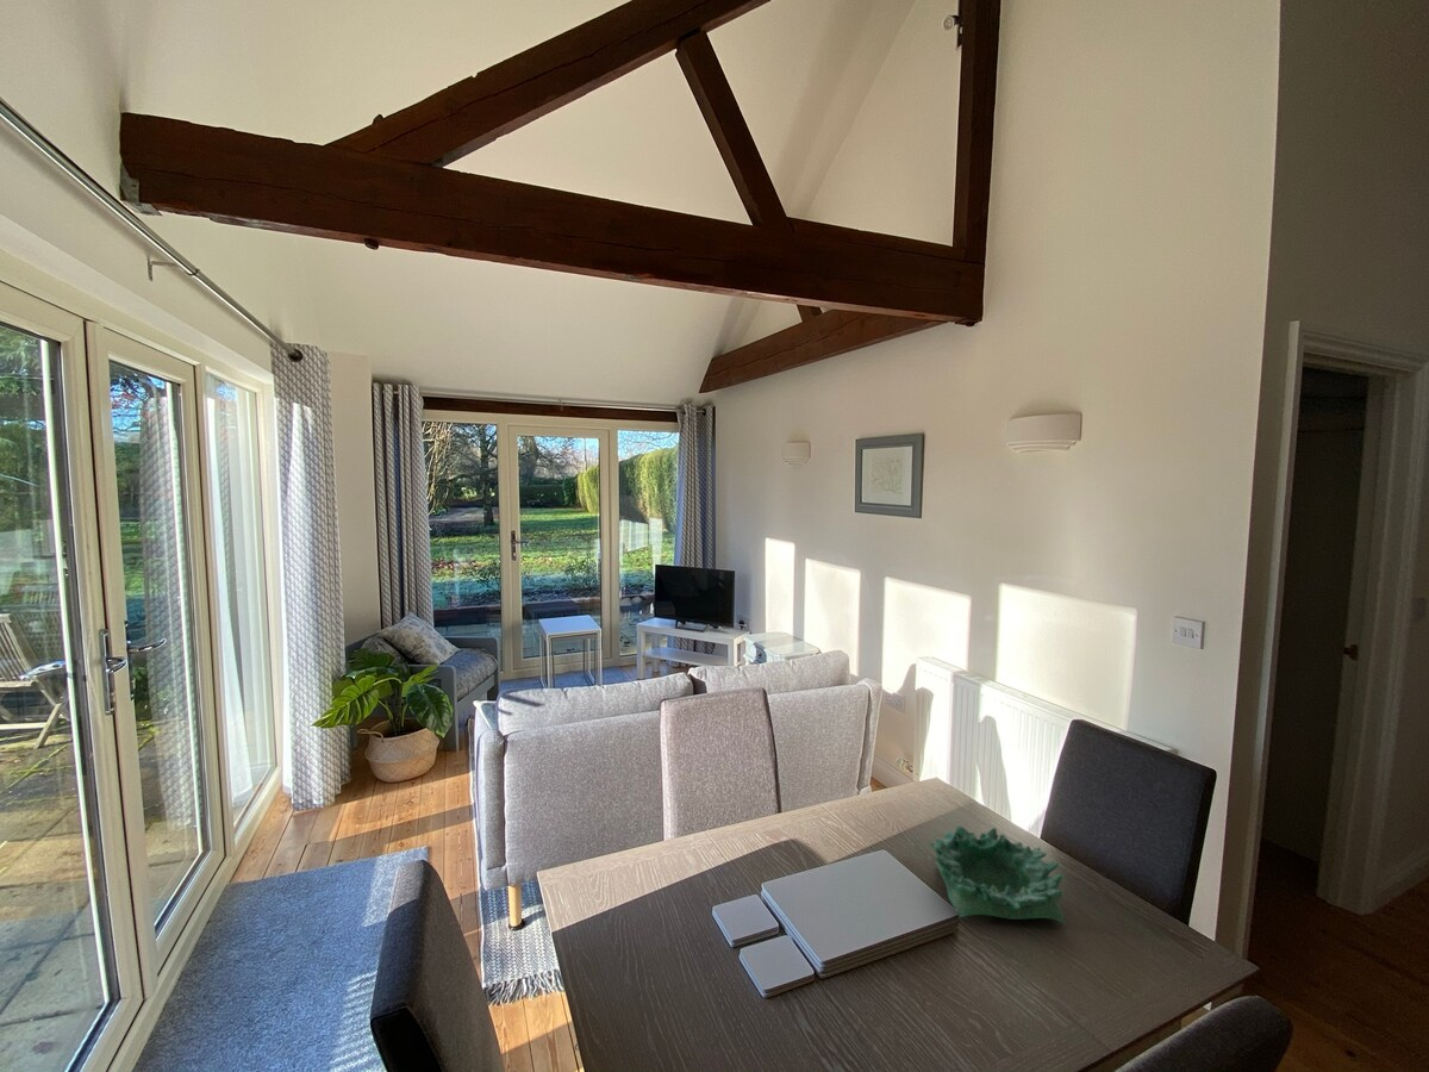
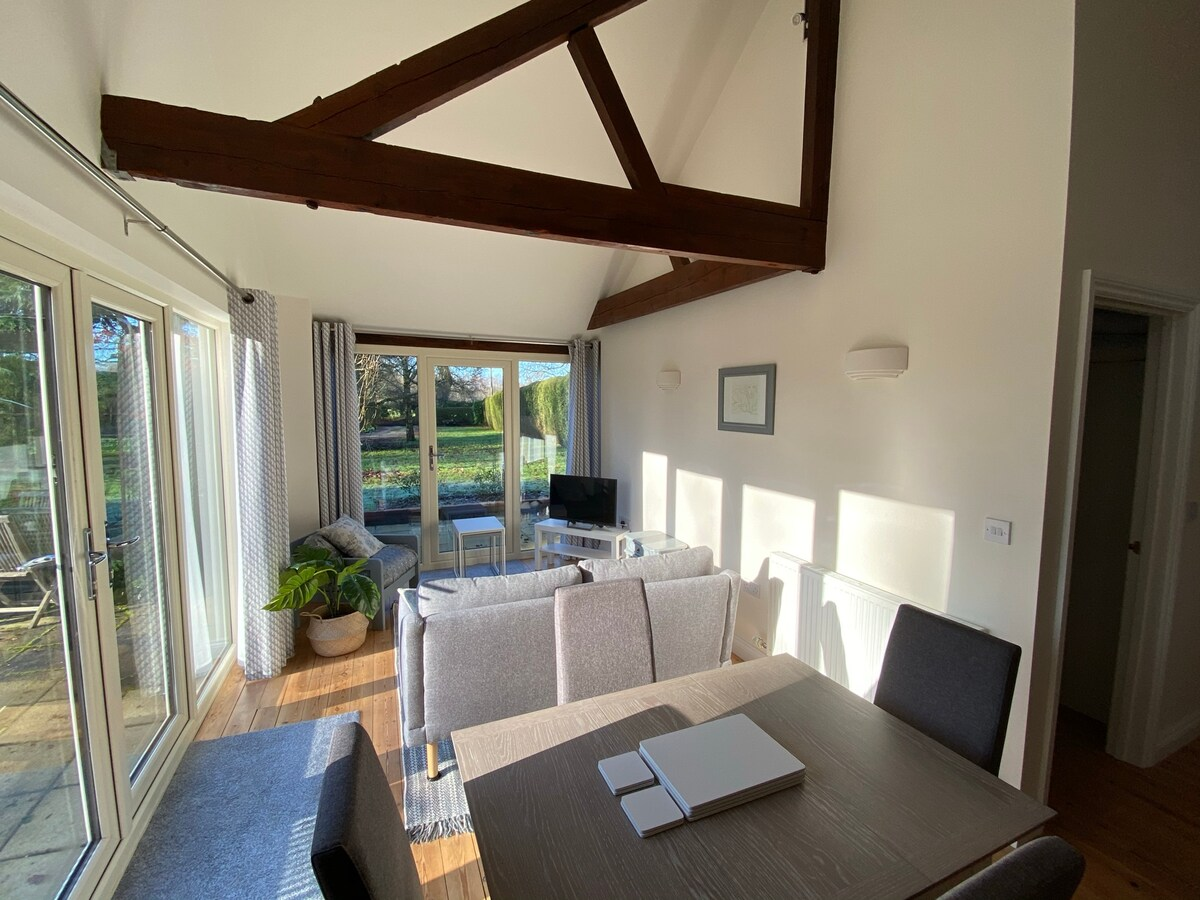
- decorative bowl (994, 874)
